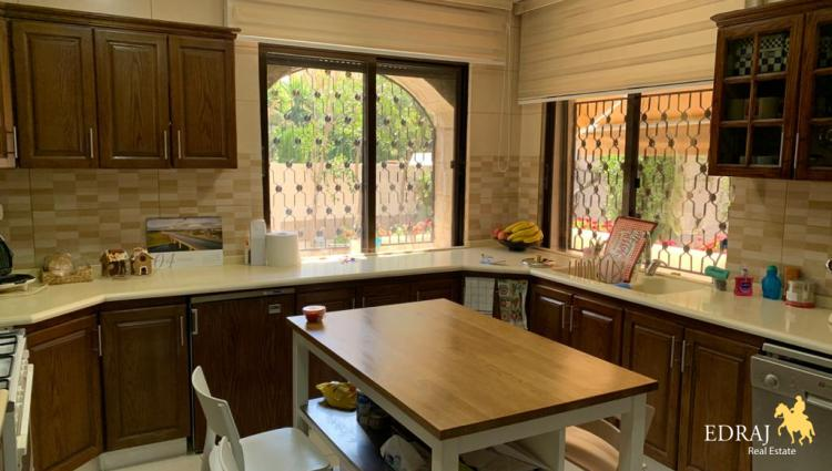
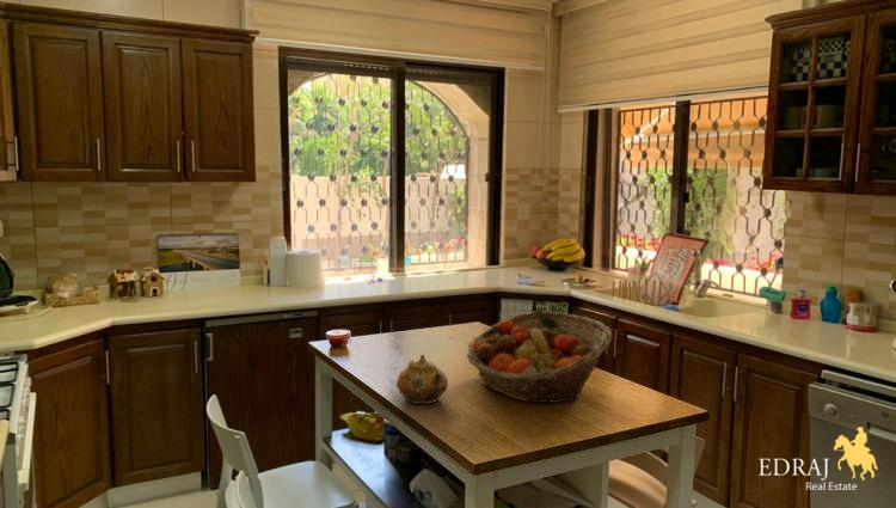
+ teapot (422, 377)
+ fruit basket (536, 353)
